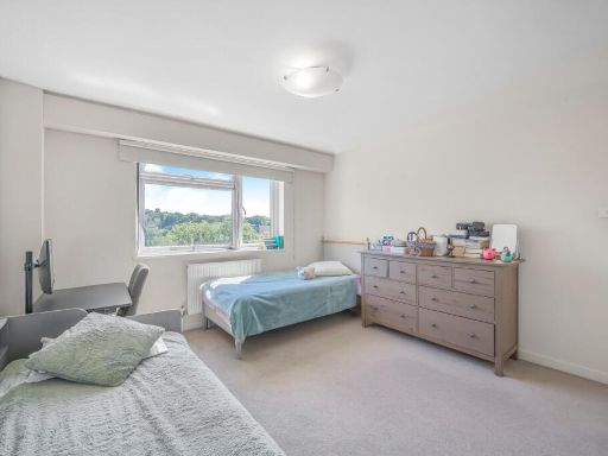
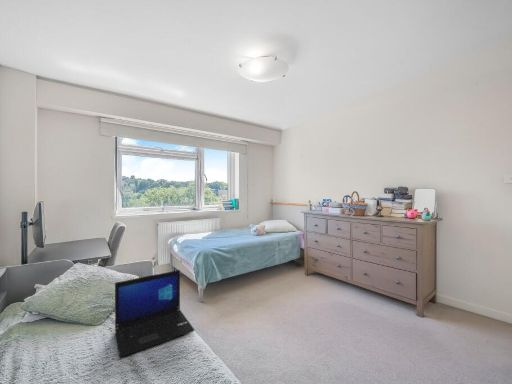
+ laptop (154, 306)
